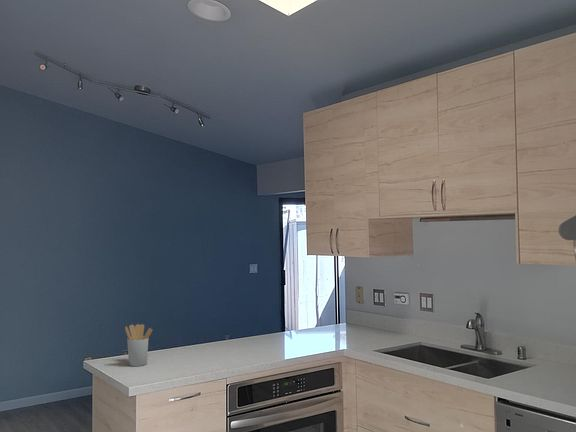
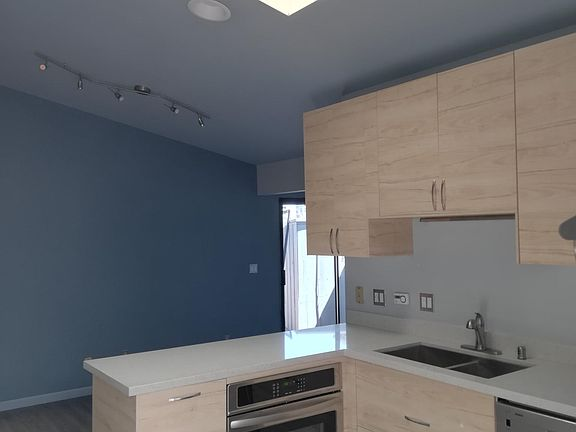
- utensil holder (137, 343)
